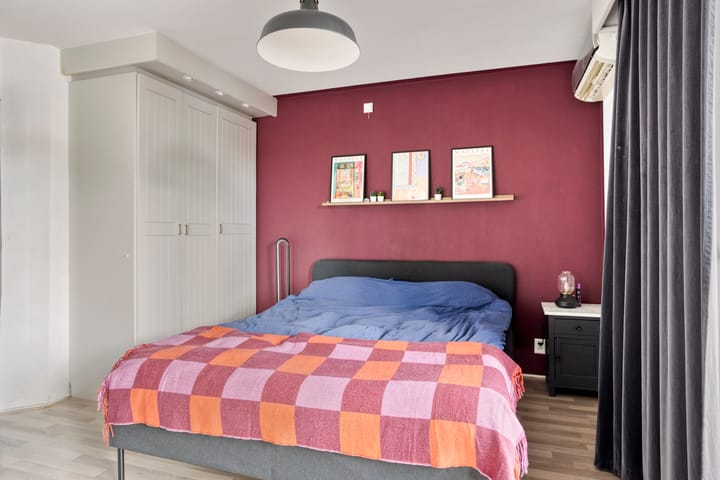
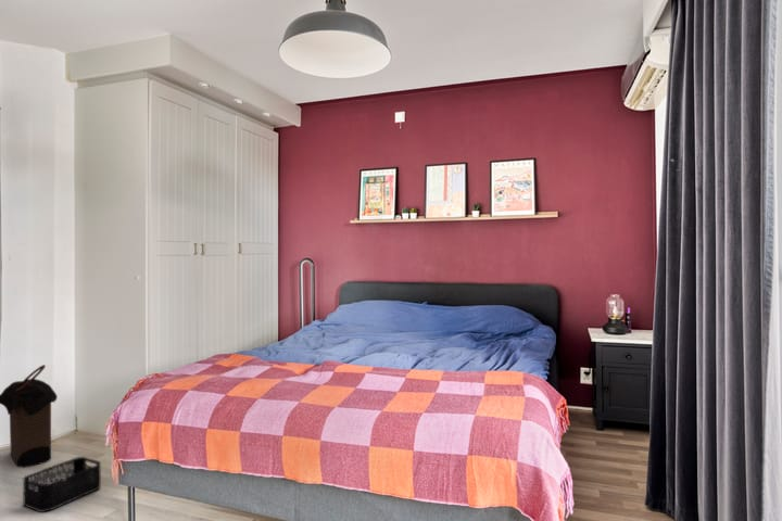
+ laundry hamper (27, 410)
+ storage bin (63, 482)
